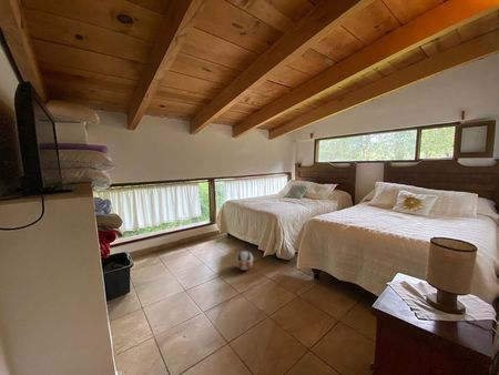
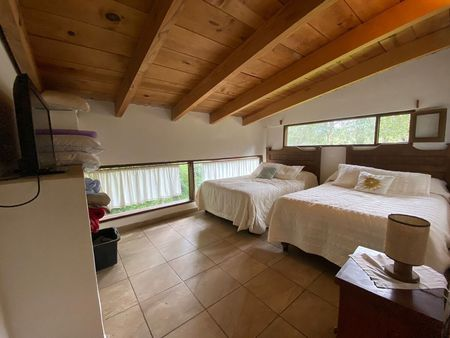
- ball (244, 260)
